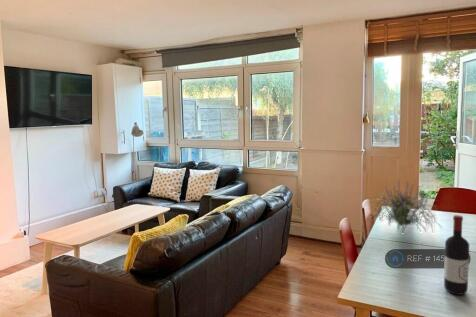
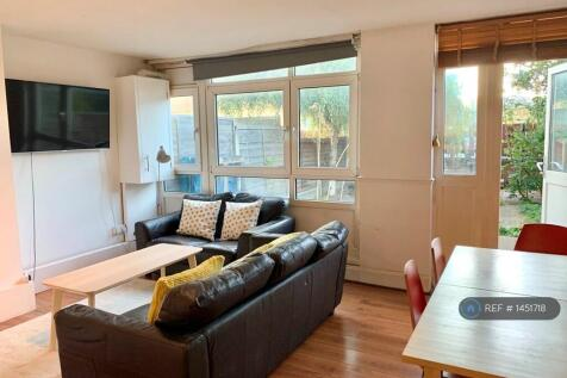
- plant (399, 208)
- wine bottle (456, 254)
